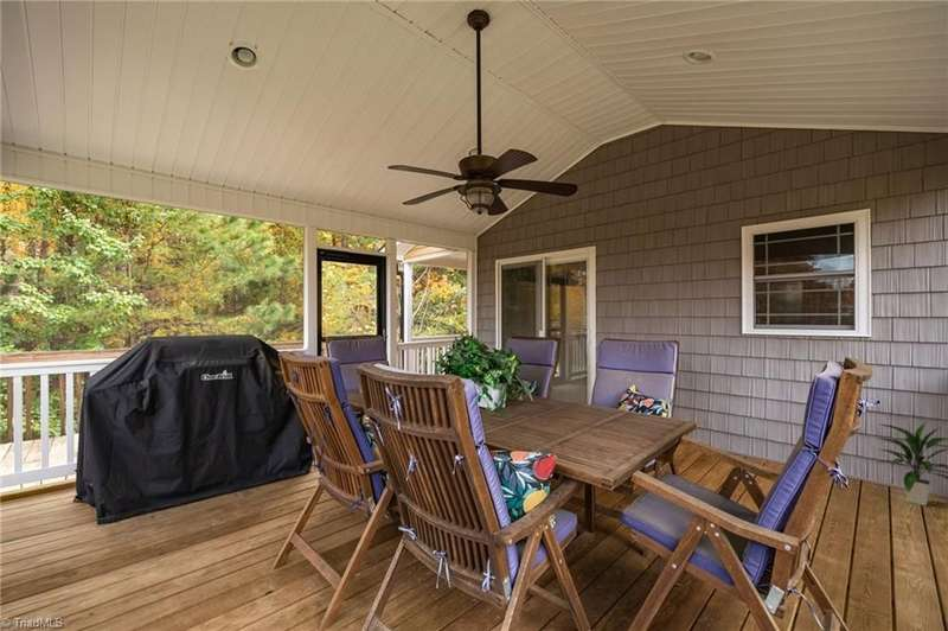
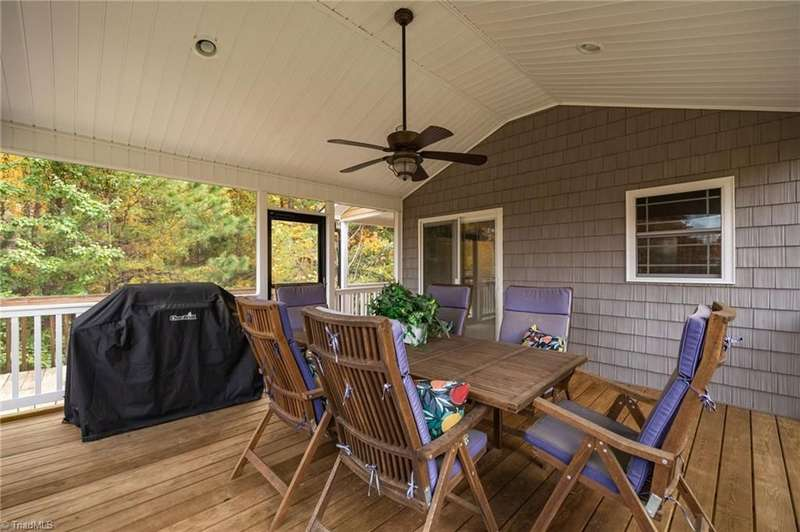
- indoor plant (915, 460)
